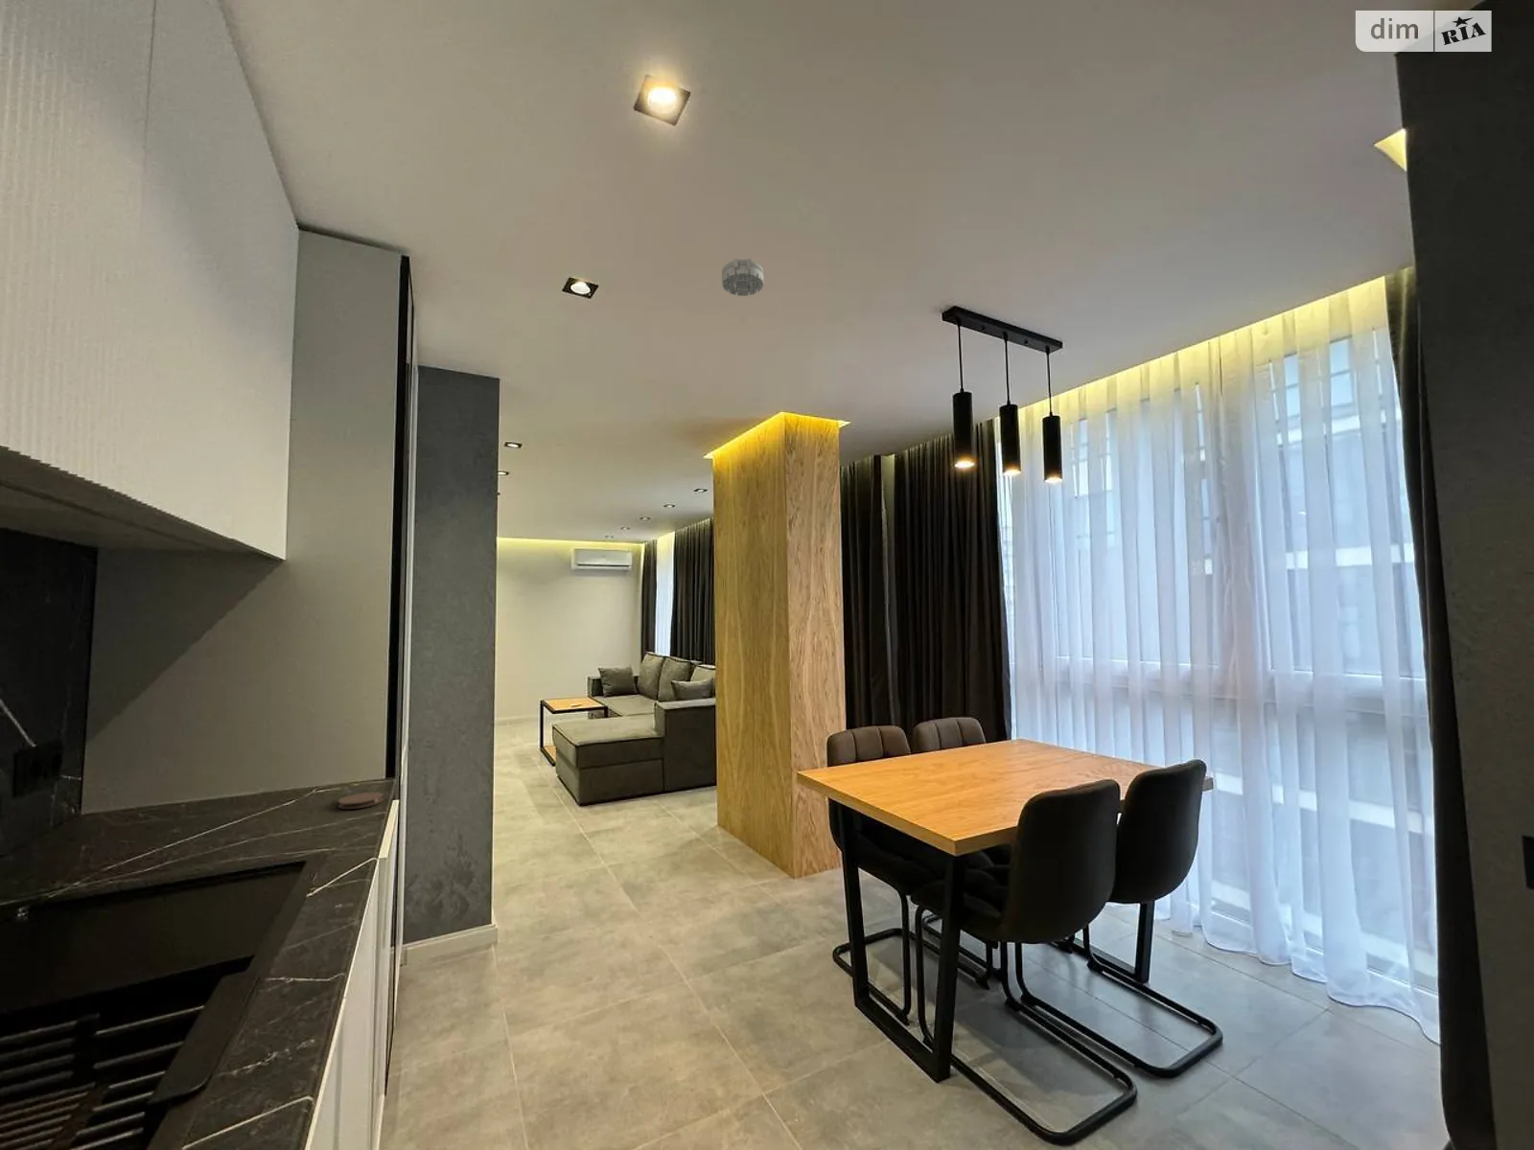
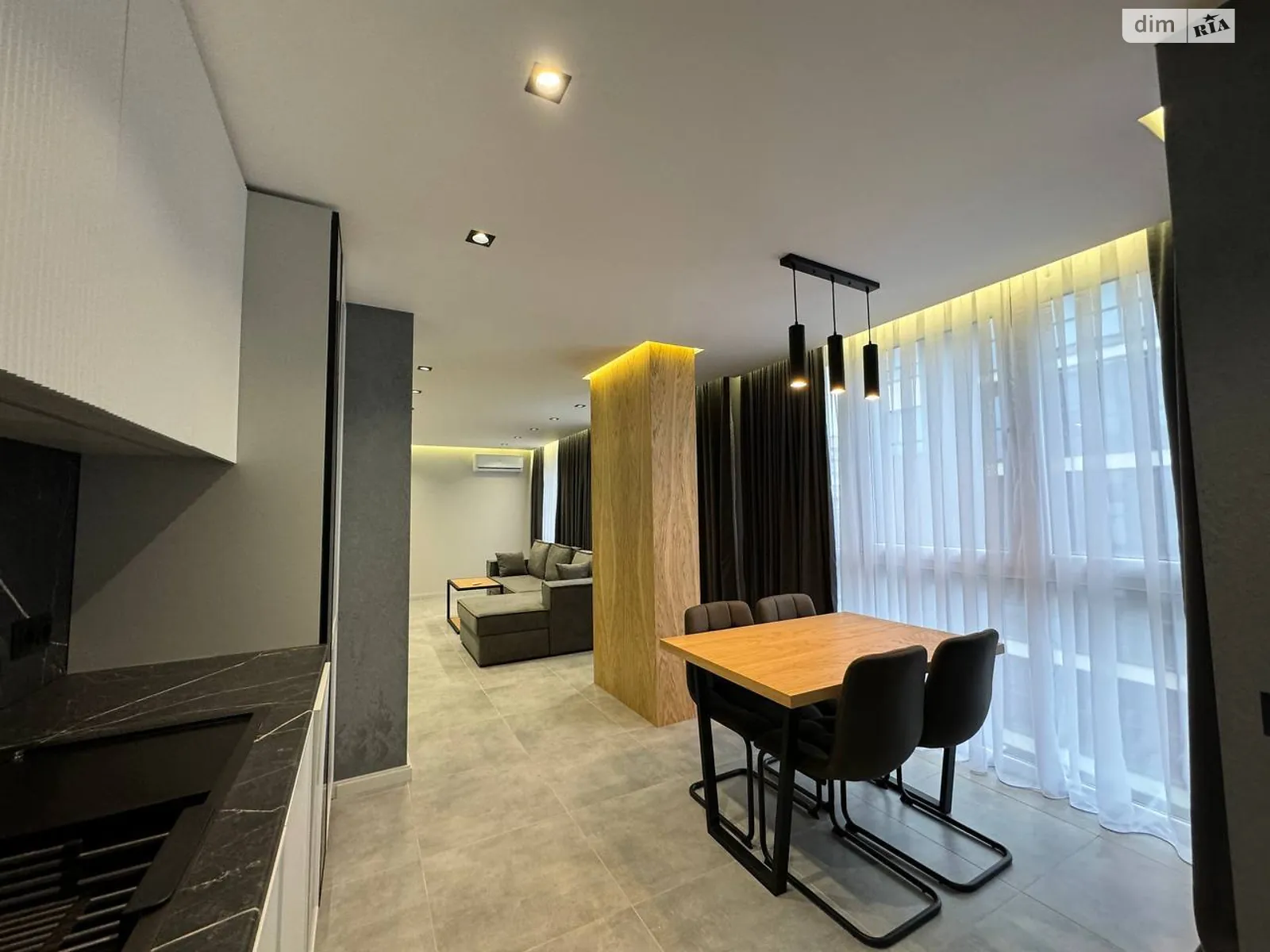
- coaster (360, 800)
- smoke detector (742, 275)
